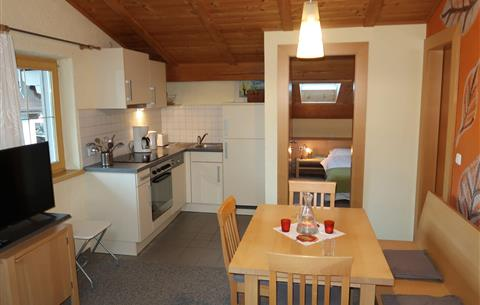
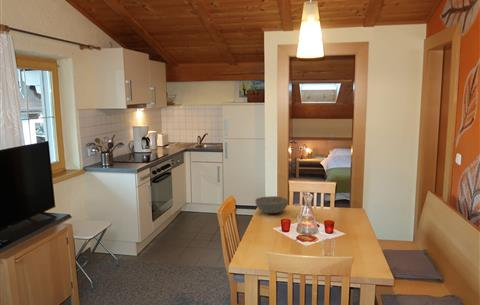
+ bowl (271, 206)
